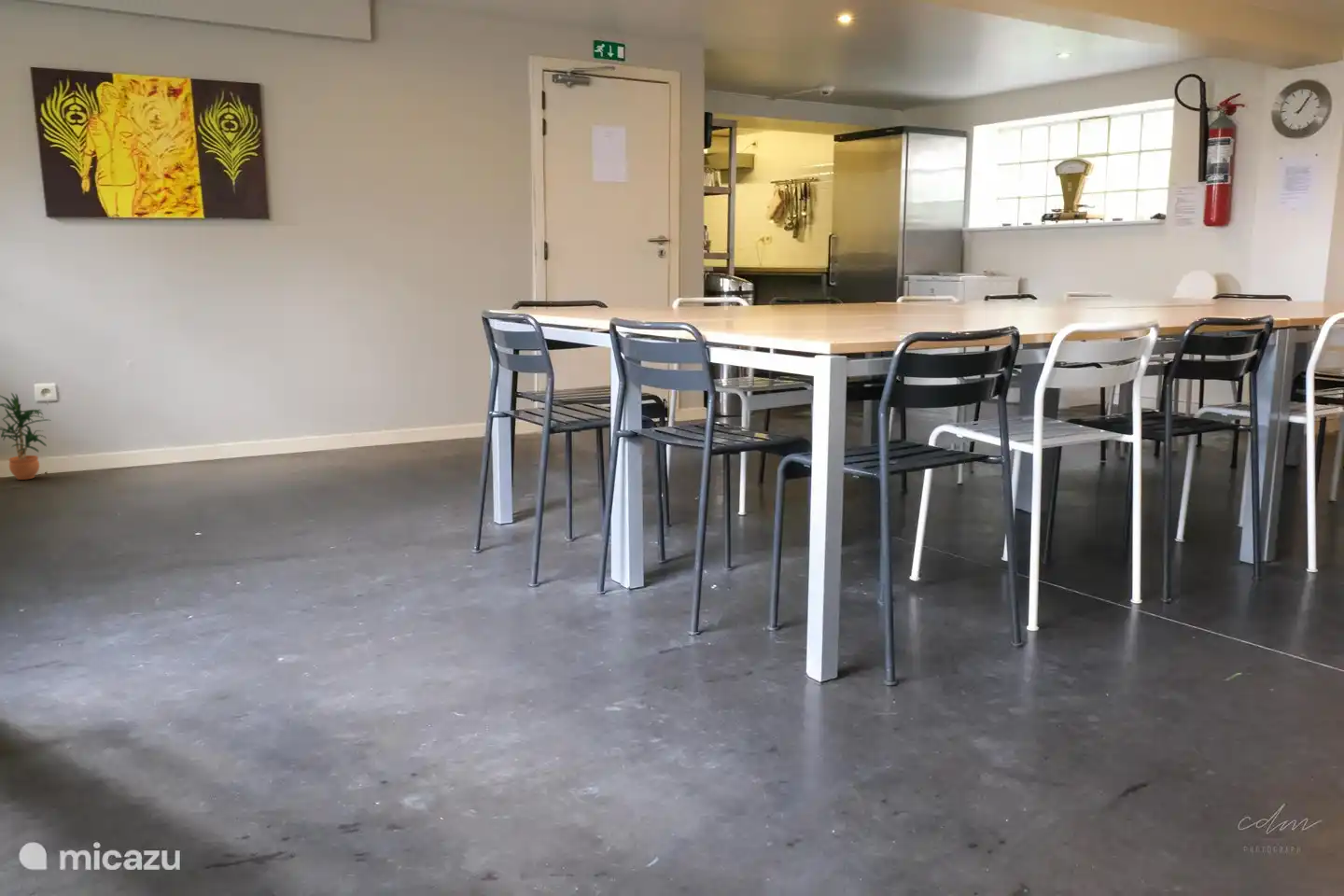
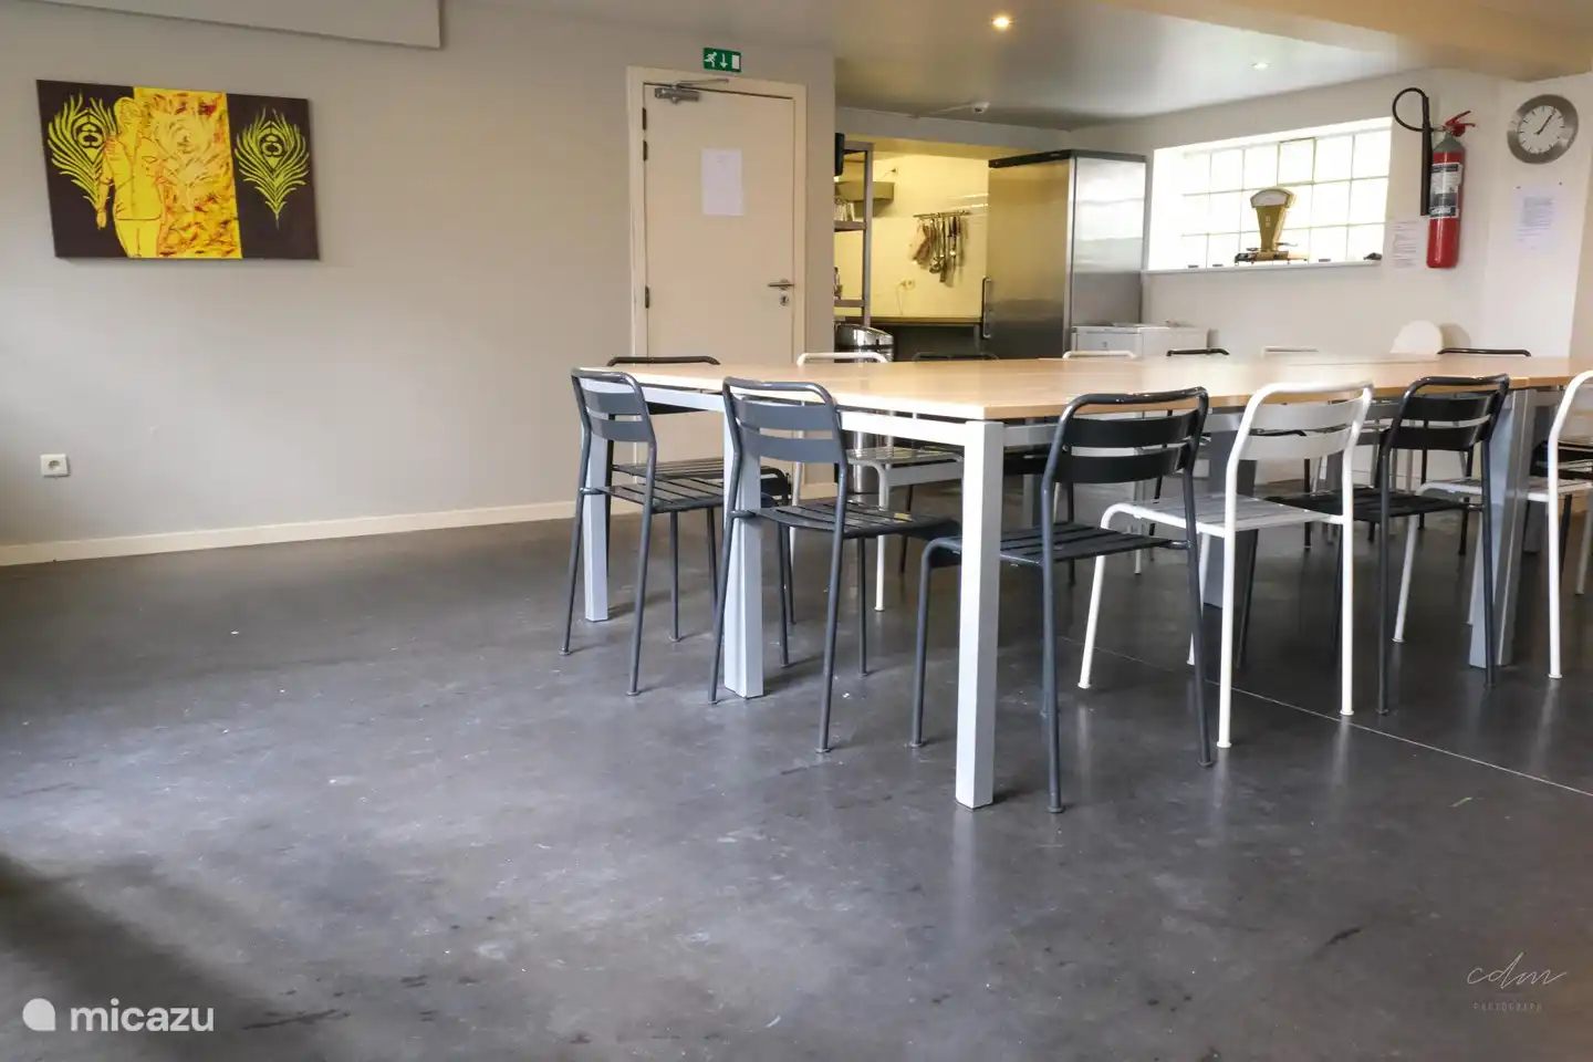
- potted plant (23, 435)
